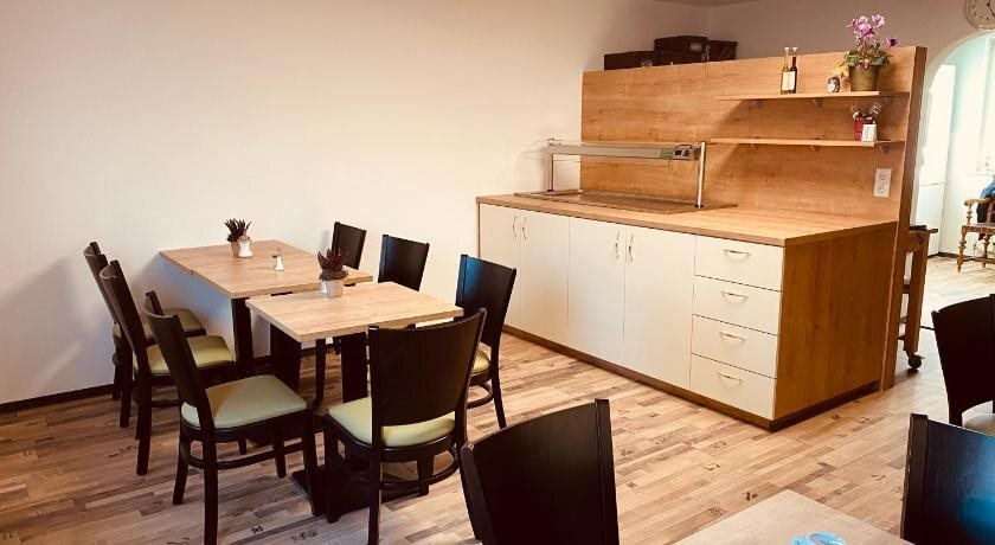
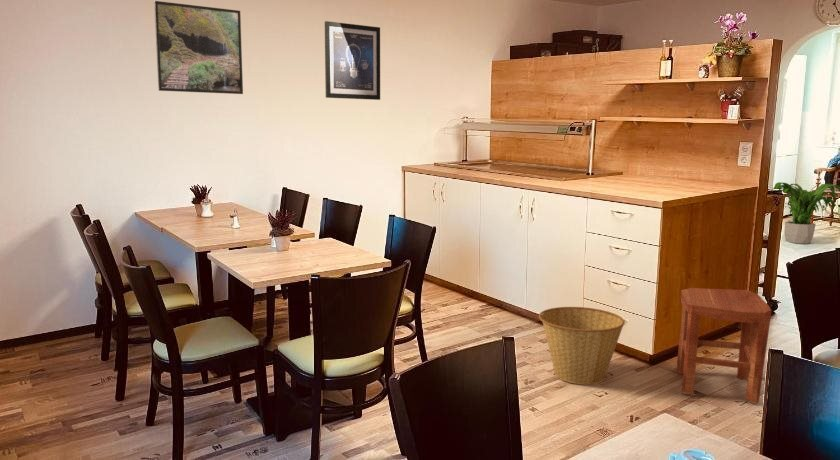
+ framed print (200, 49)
+ wall art (353, 61)
+ stool (720, 341)
+ potted plant (804, 212)
+ basket (579, 346)
